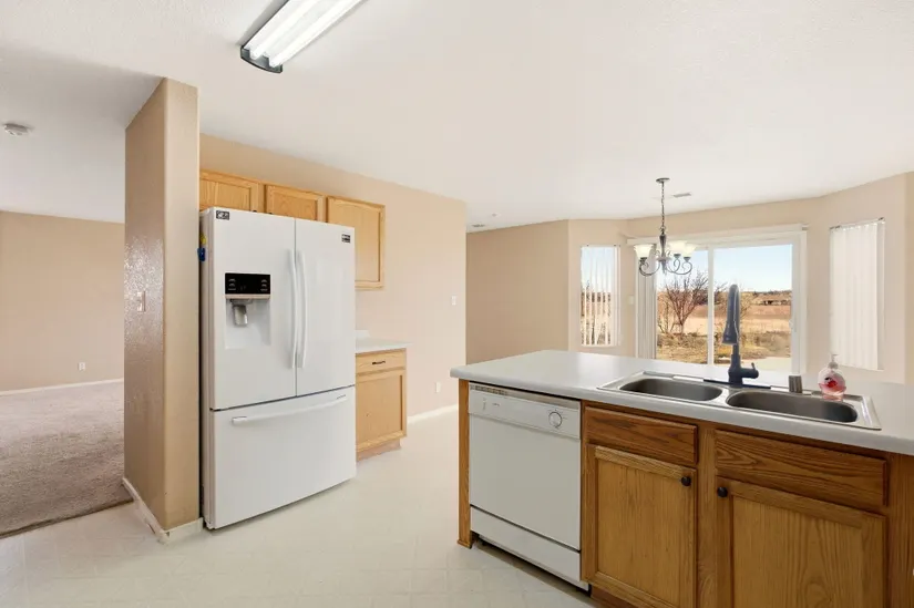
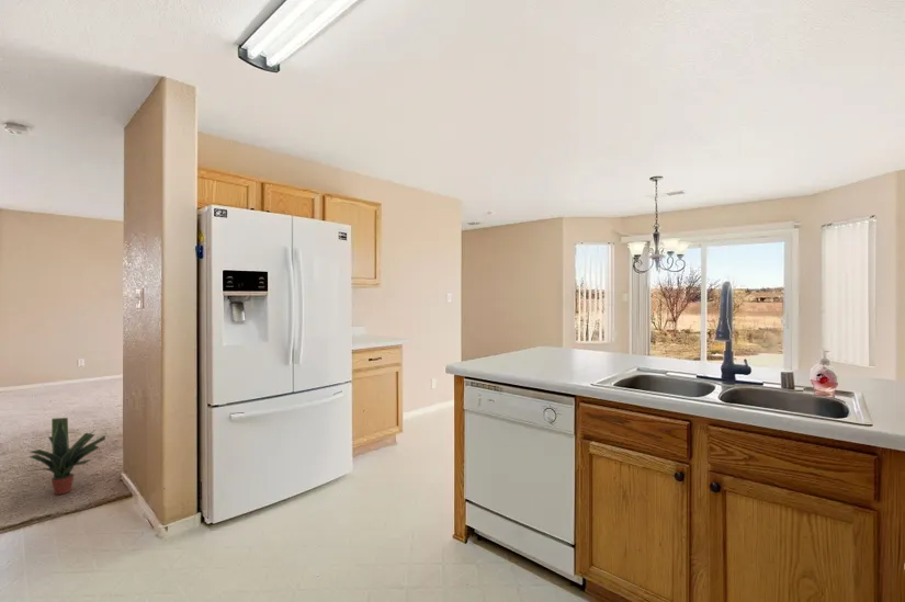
+ potted plant (65, 456)
